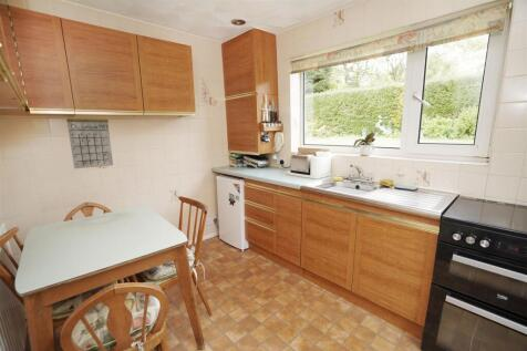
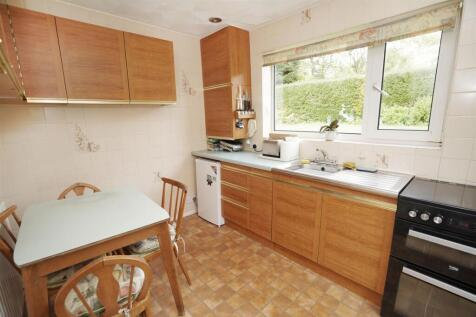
- calendar (90, 137)
